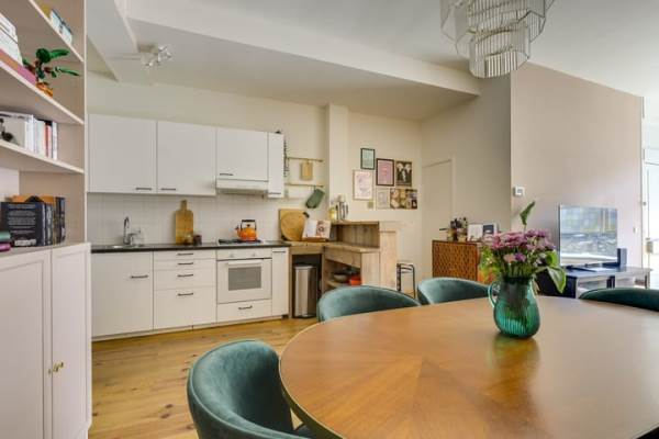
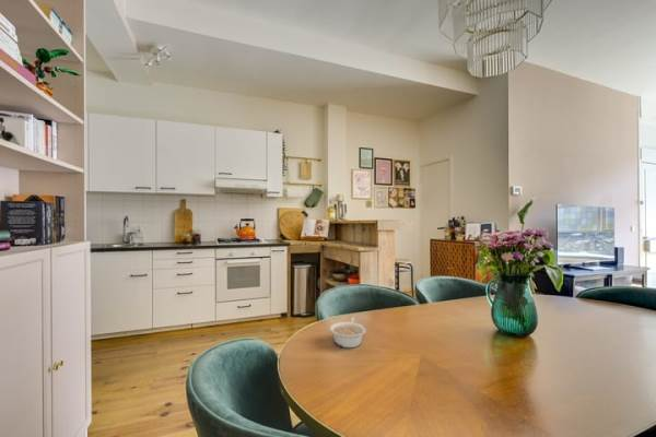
+ legume (347, 333)
